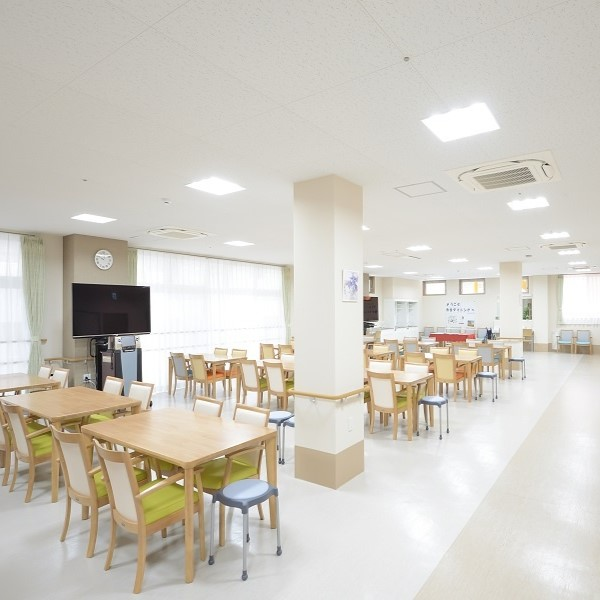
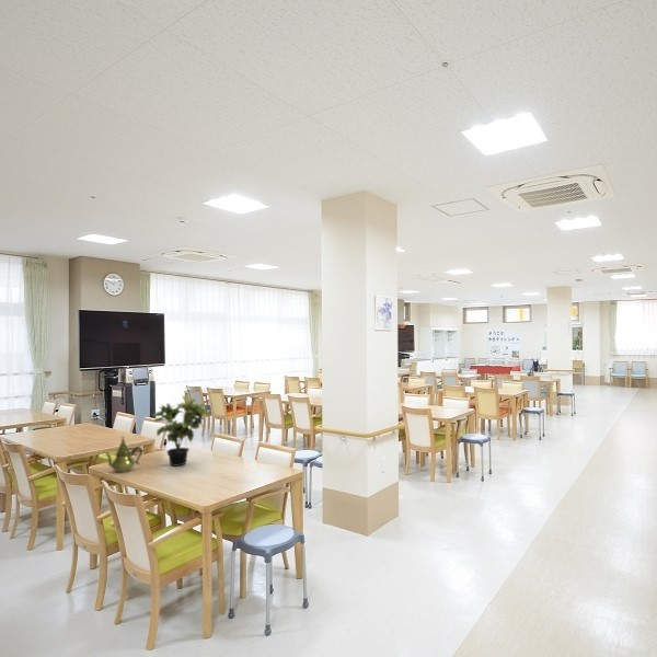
+ potted plant (182, 429)
+ teapot (124, 452)
